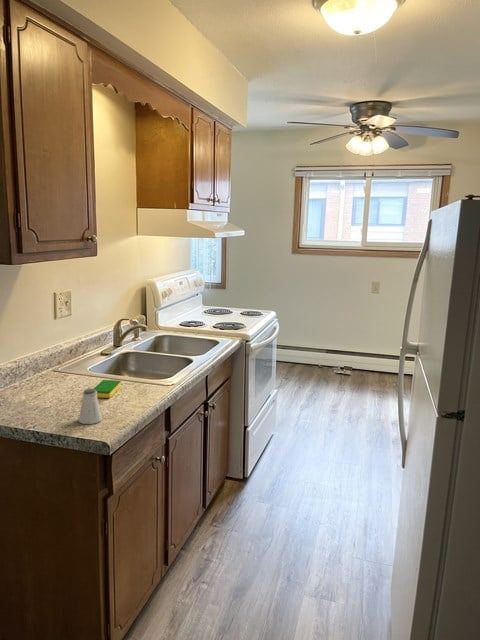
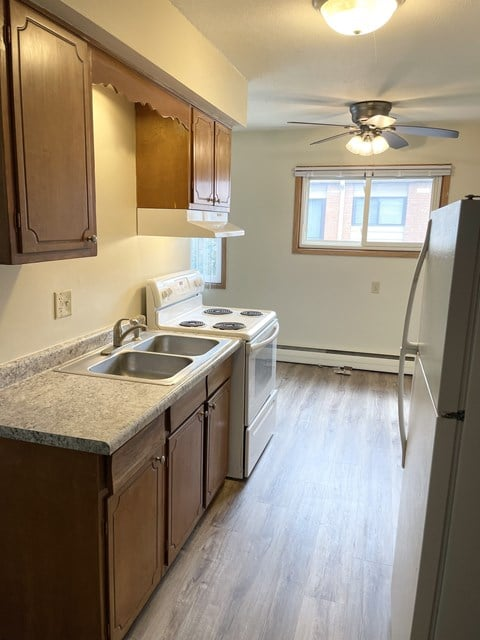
- saltshaker (90, 405)
- dish sponge (106, 388)
